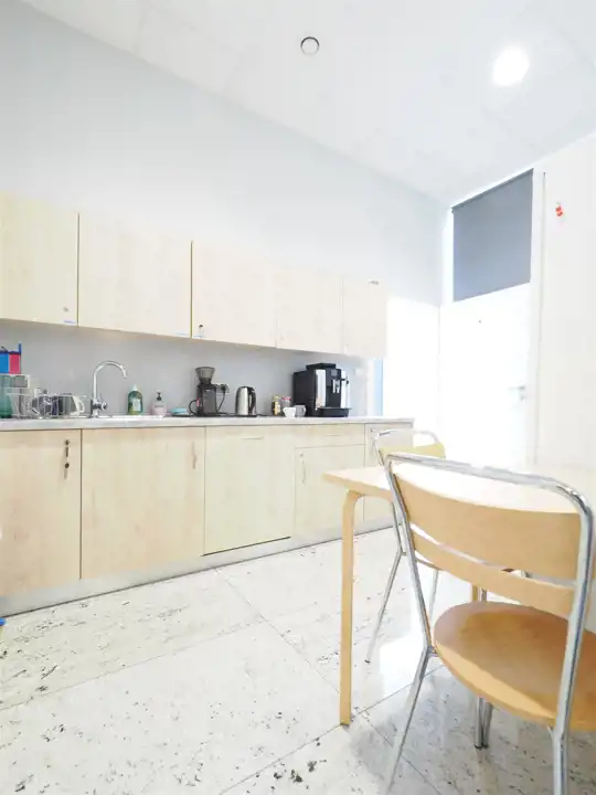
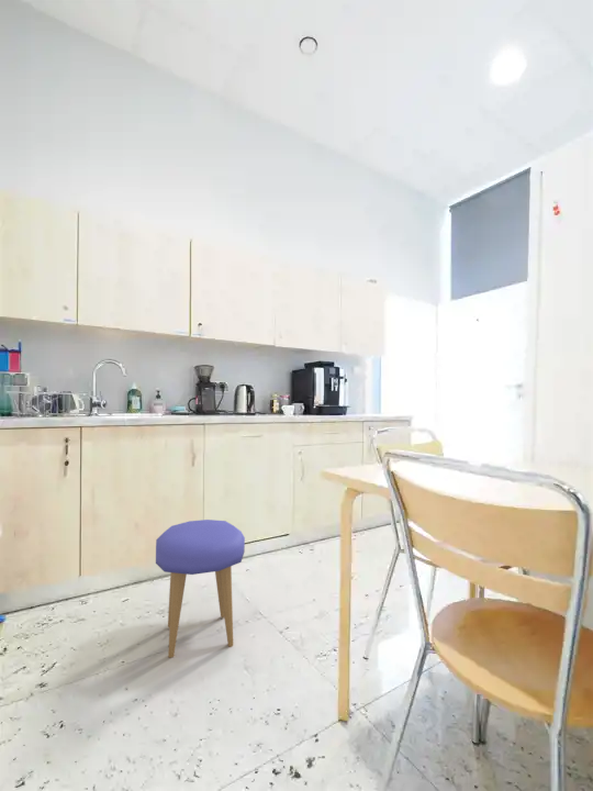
+ stool (195, 573)
